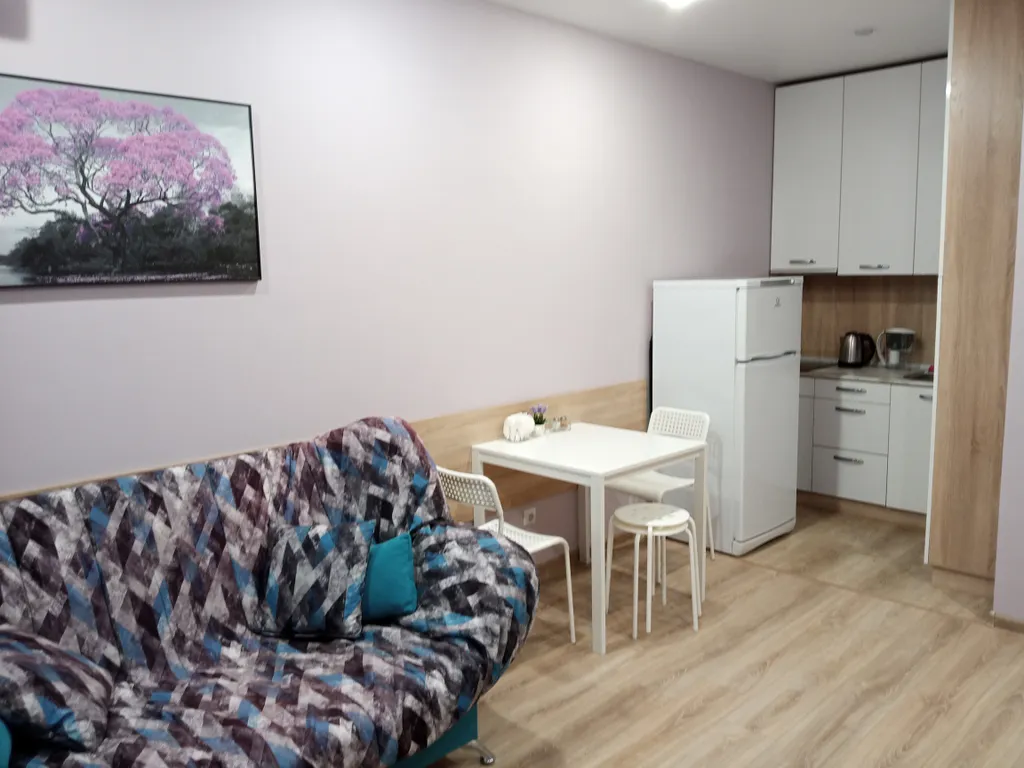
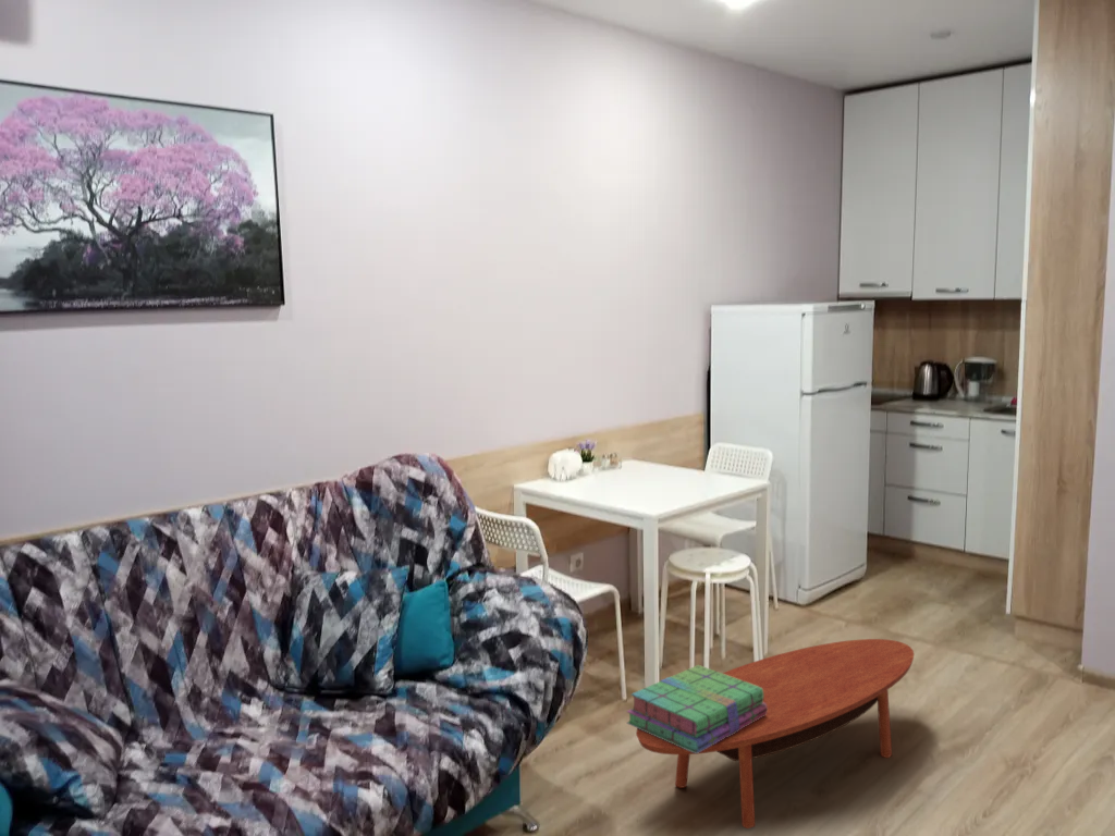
+ stack of books (697, 704)
+ coffee table (787, 728)
